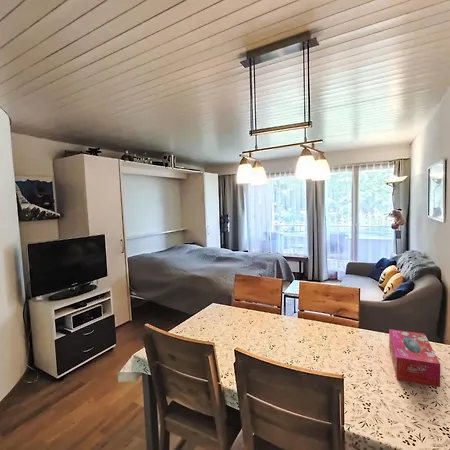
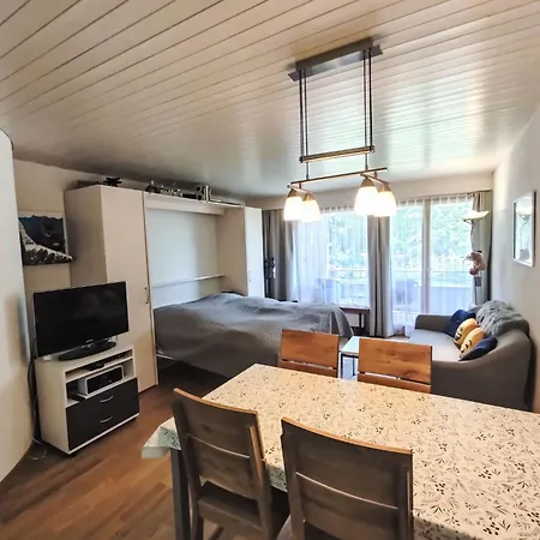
- tissue box (411, 354)
